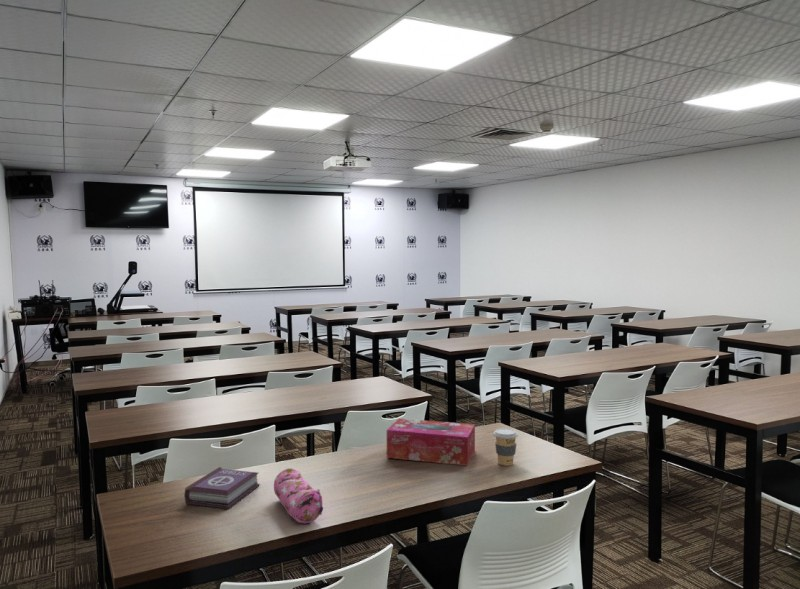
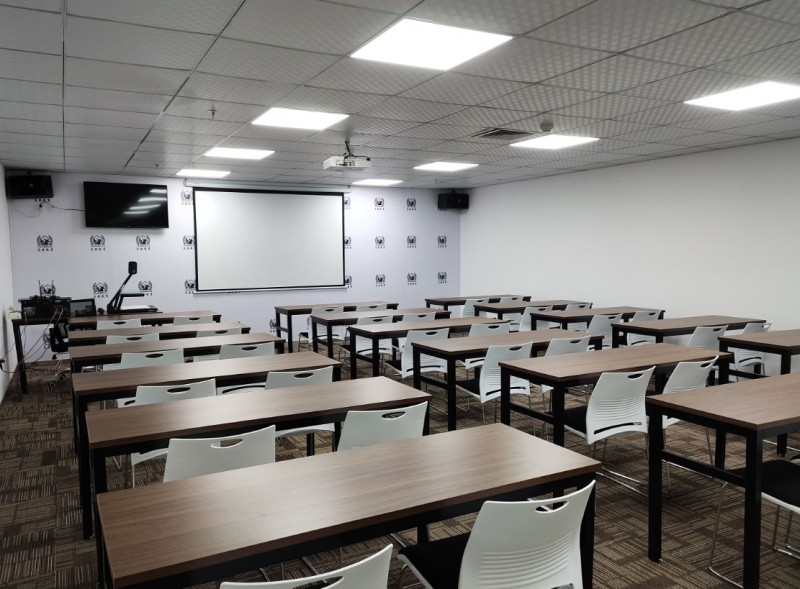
- book (223, 486)
- pencil case (297, 494)
- coffee cup (505, 447)
- tissue box (431, 440)
